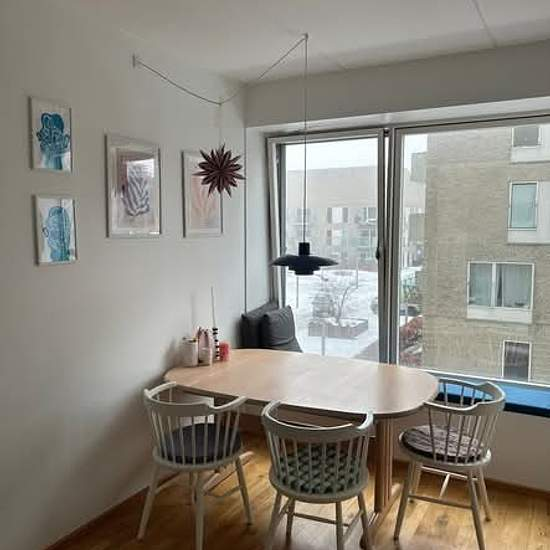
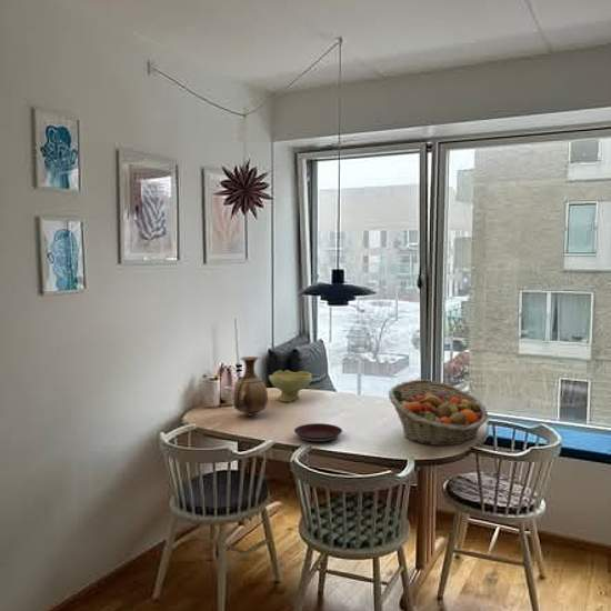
+ bowl (290, 385)
+ plate (318, 433)
+ vase (250, 387)
+ fruit basket (437, 411)
